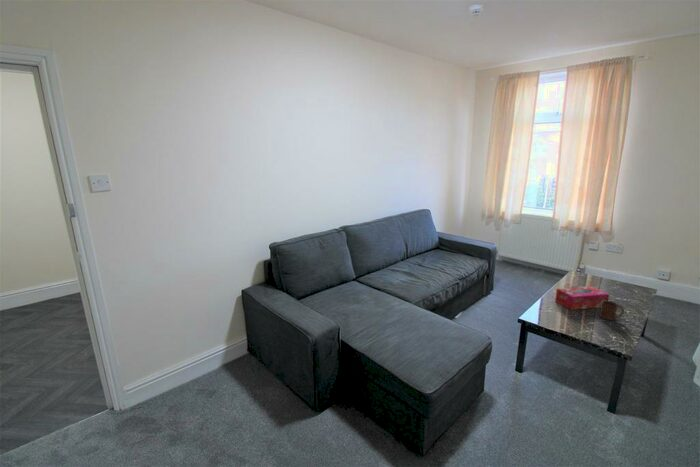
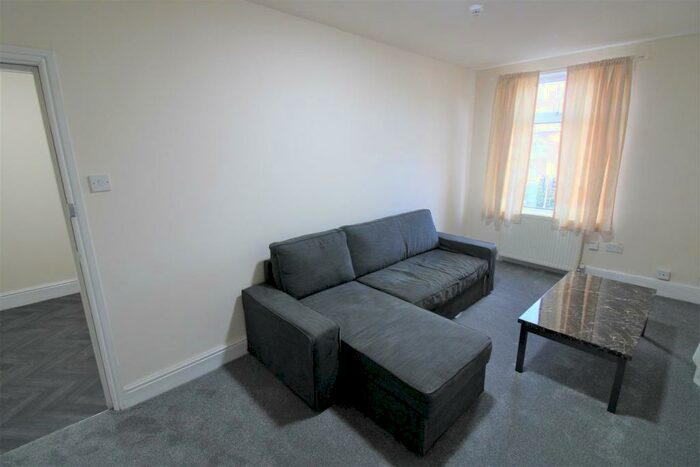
- cup (610, 310)
- tissue box (581, 297)
